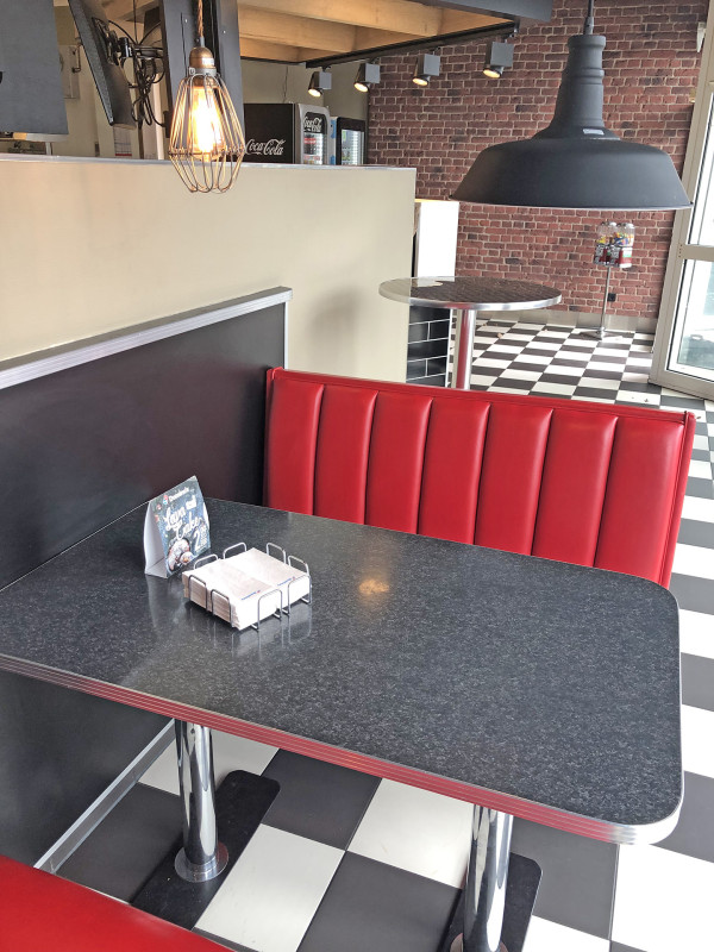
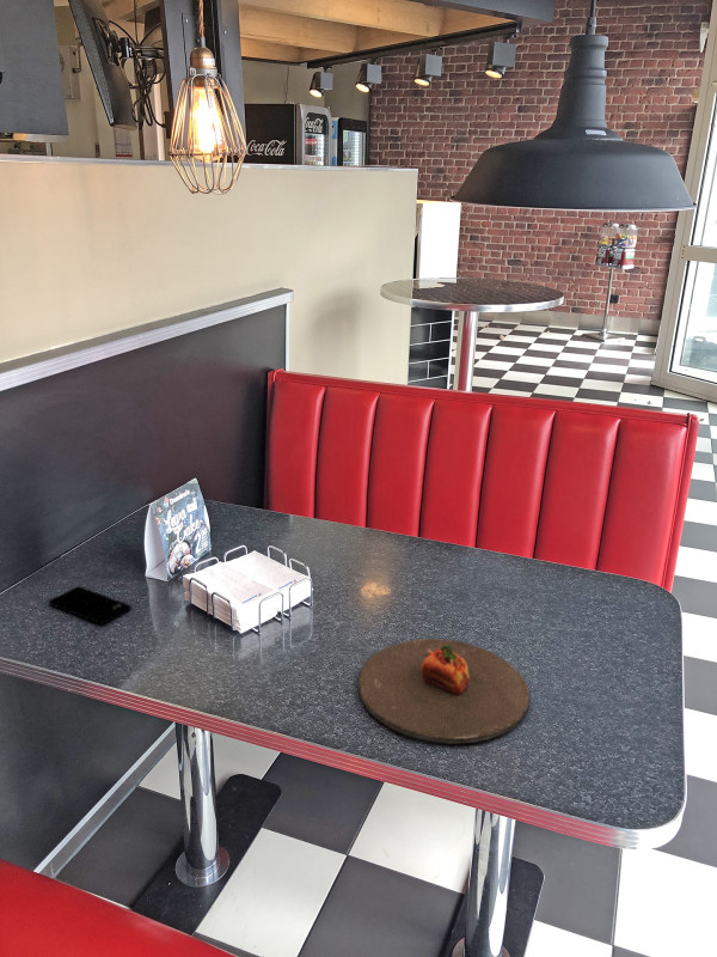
+ plate (443, 668)
+ smartphone (90, 604)
